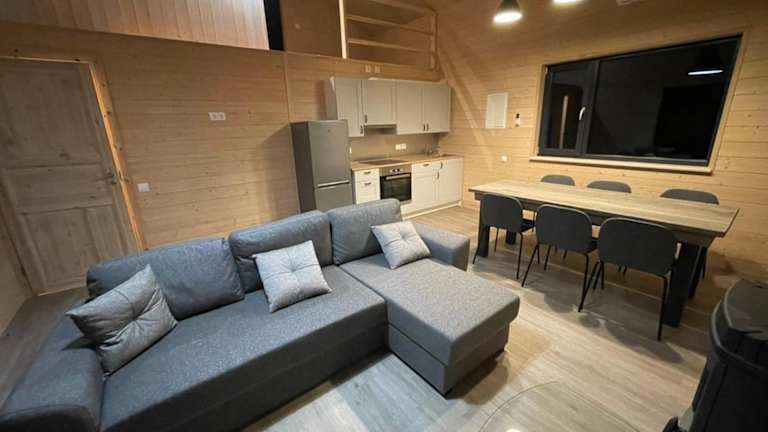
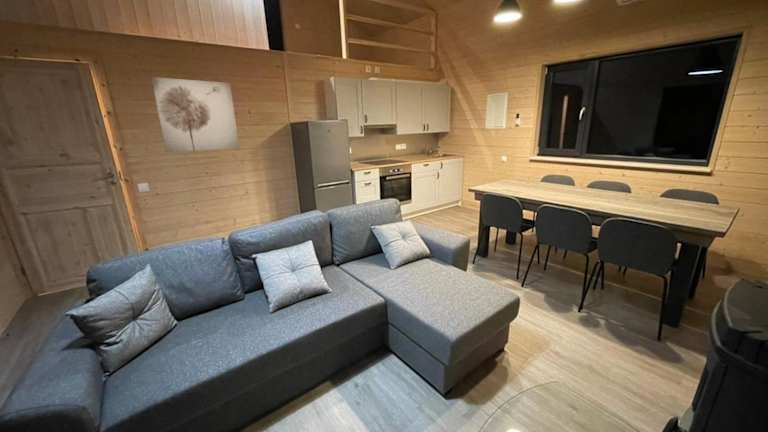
+ wall art (199, 116)
